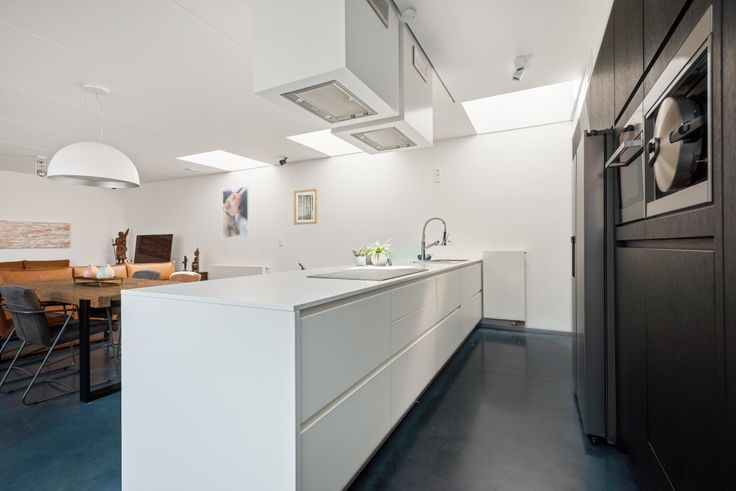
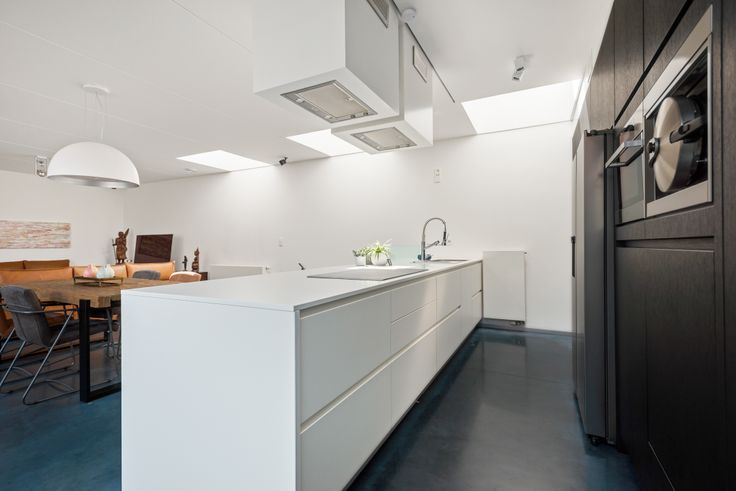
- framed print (235, 212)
- wall art (305, 207)
